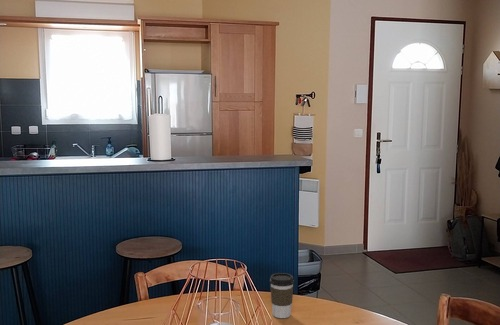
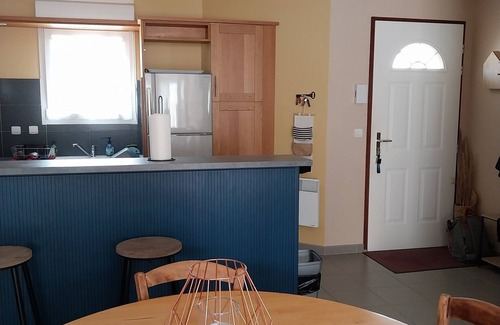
- coffee cup (281, 295)
